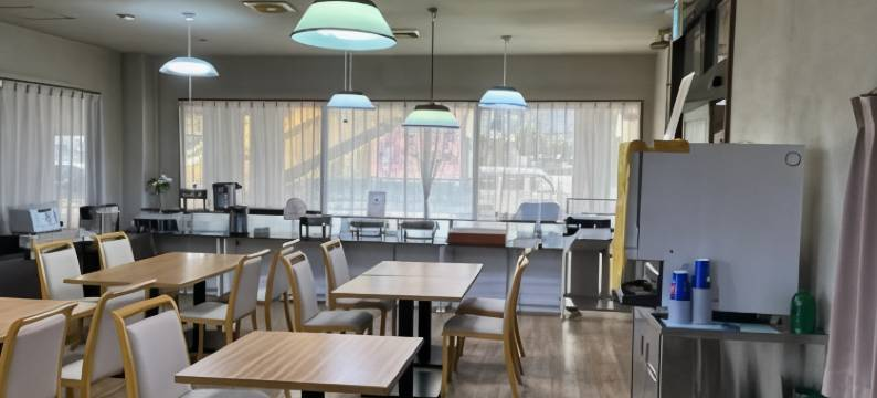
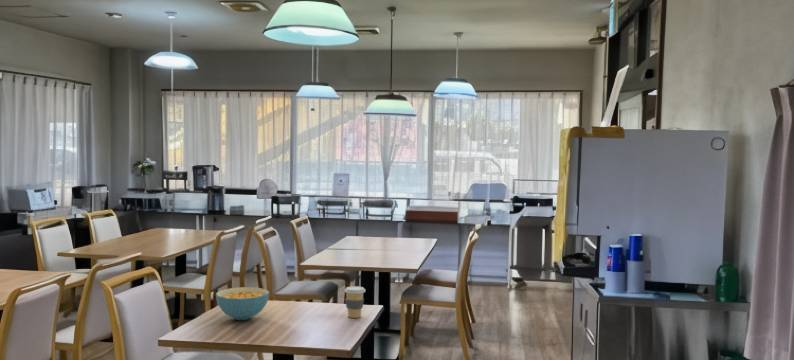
+ coffee cup (354, 302)
+ cereal bowl (242, 305)
